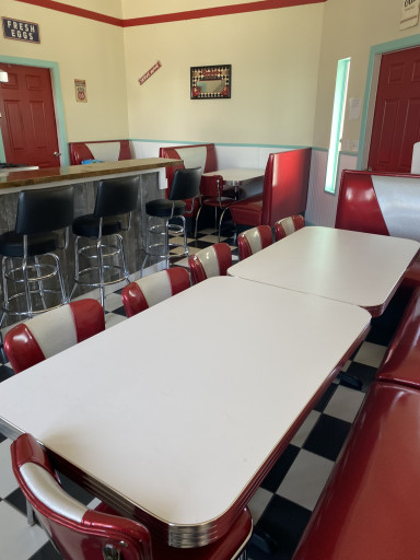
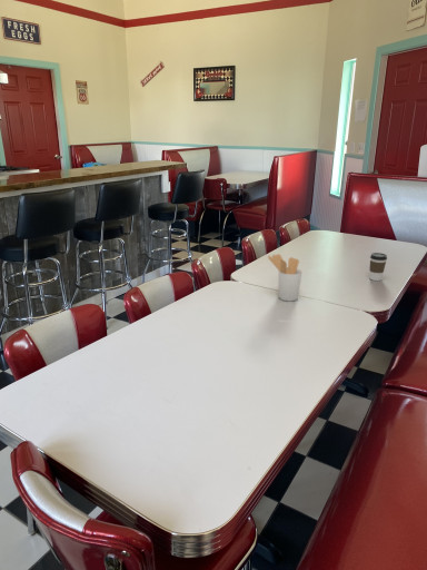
+ utensil holder (284, 276)
+ coffee cup (377, 266)
